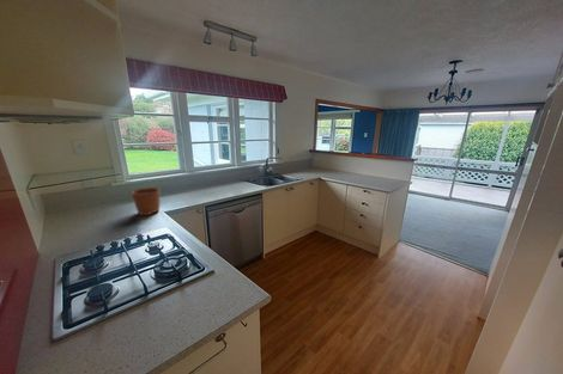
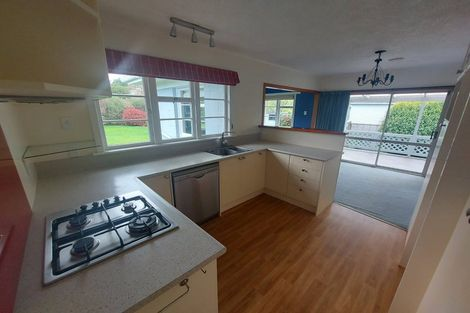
- plant pot (146, 196)
